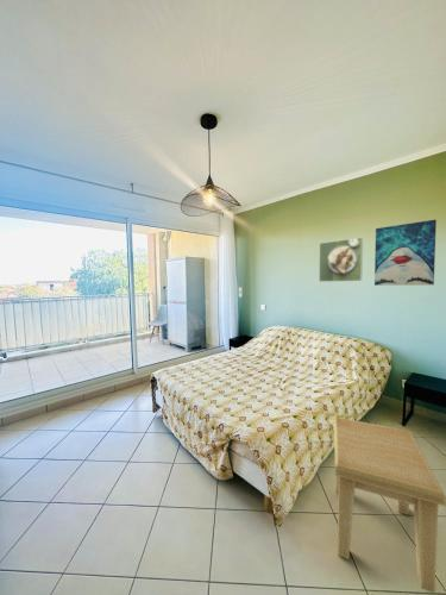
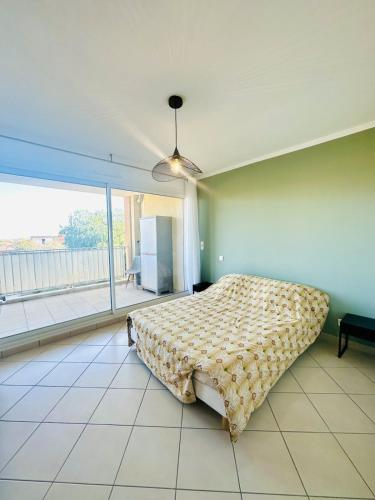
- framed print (339, 261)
- side table (376, 488)
- wall art (402, 255)
